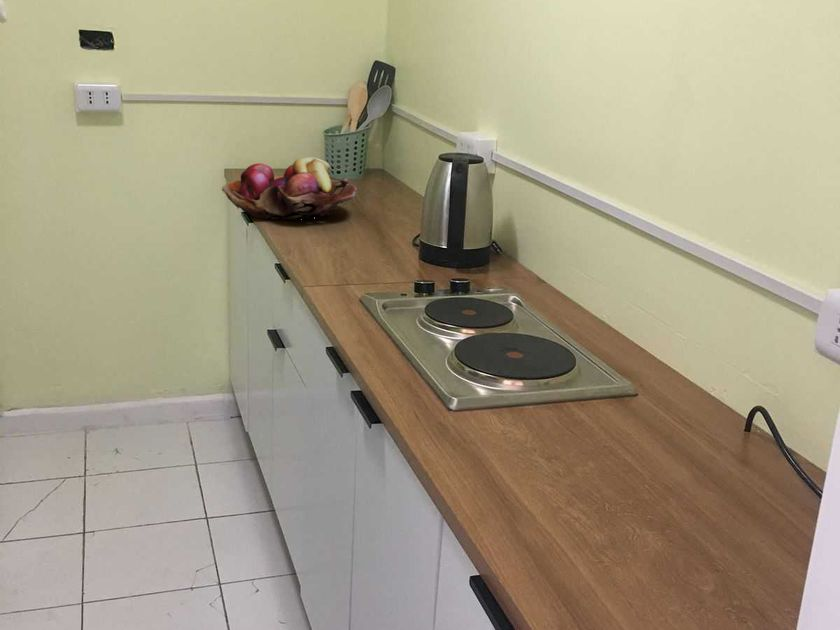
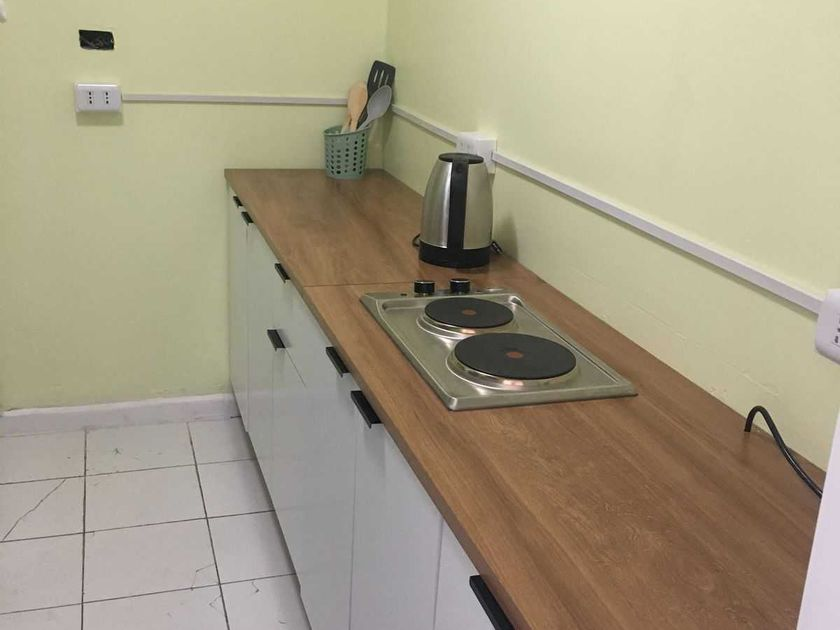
- fruit basket (293, 186)
